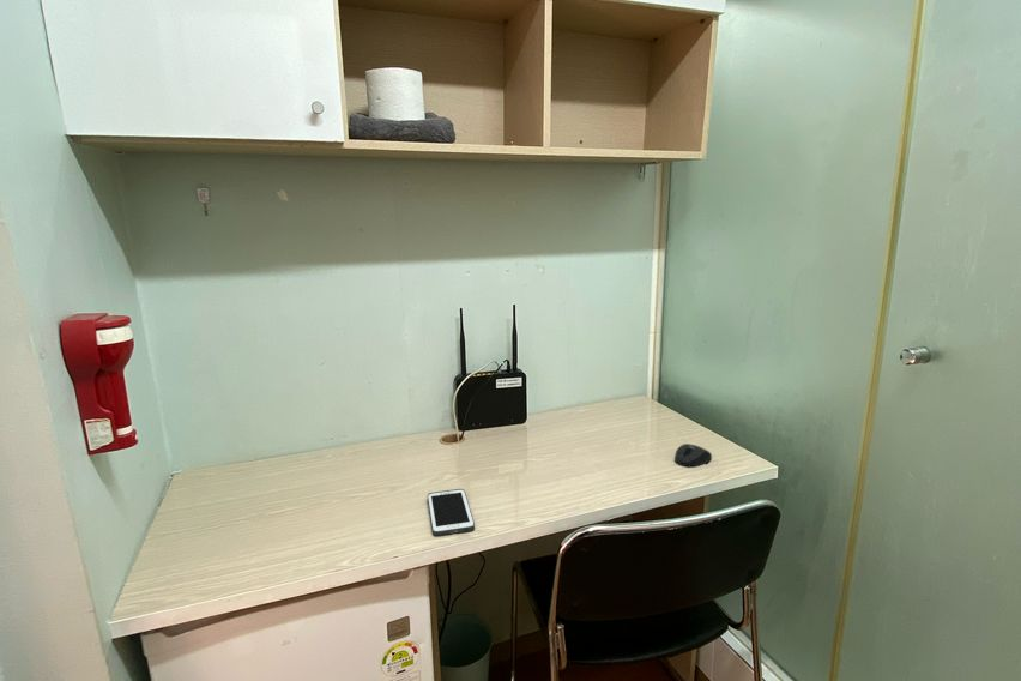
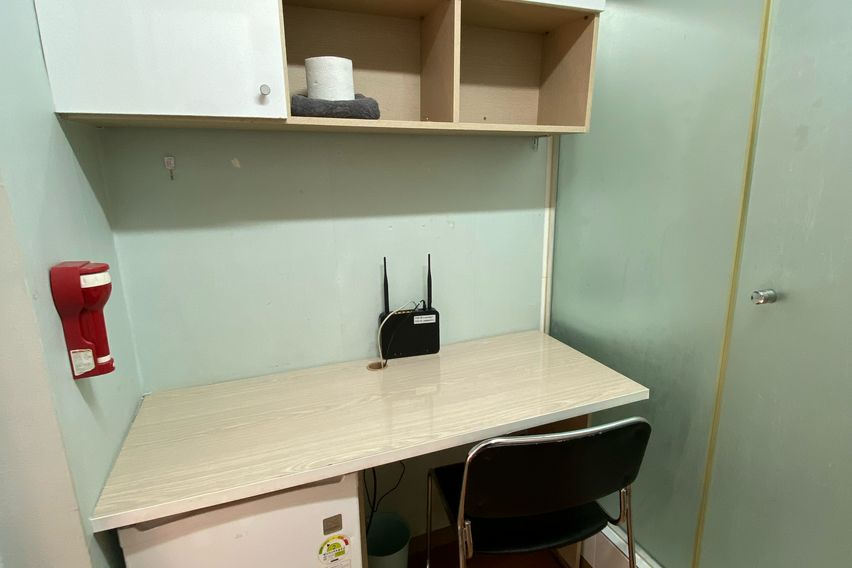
- cell phone (449, 511)
- mouse (693, 453)
